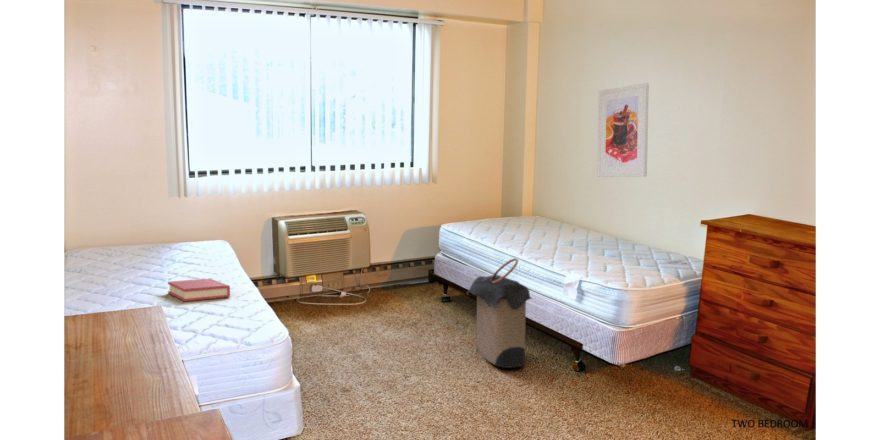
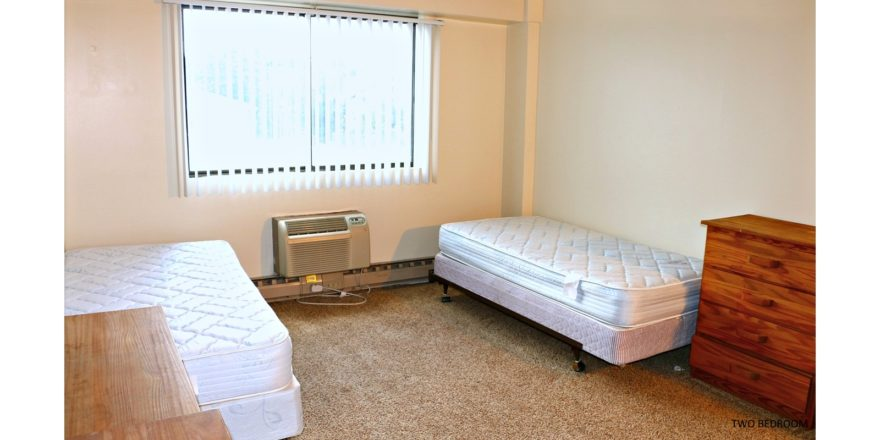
- hardback book (198, 289)
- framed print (621, 132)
- laundry hamper (497, 307)
